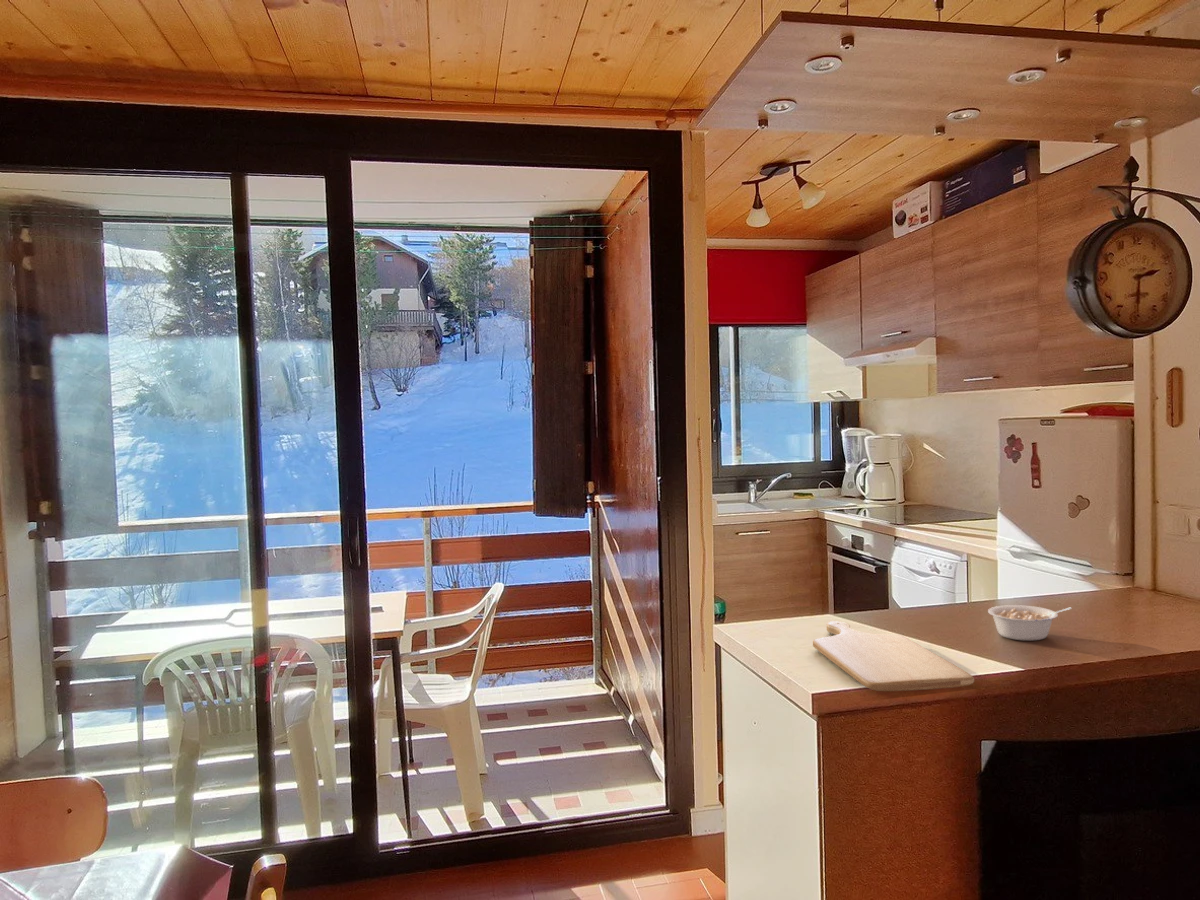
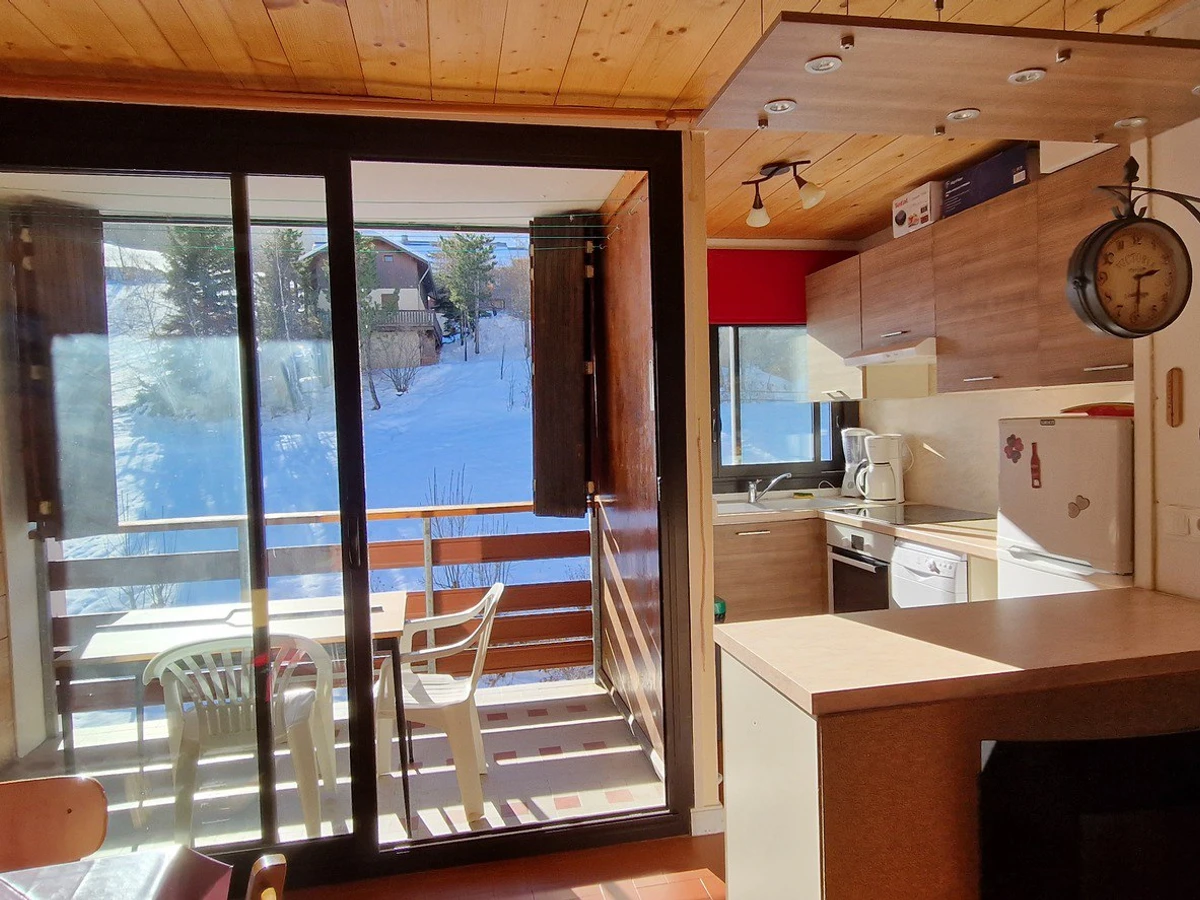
- legume (1024, 621)
- chopping board (873, 651)
